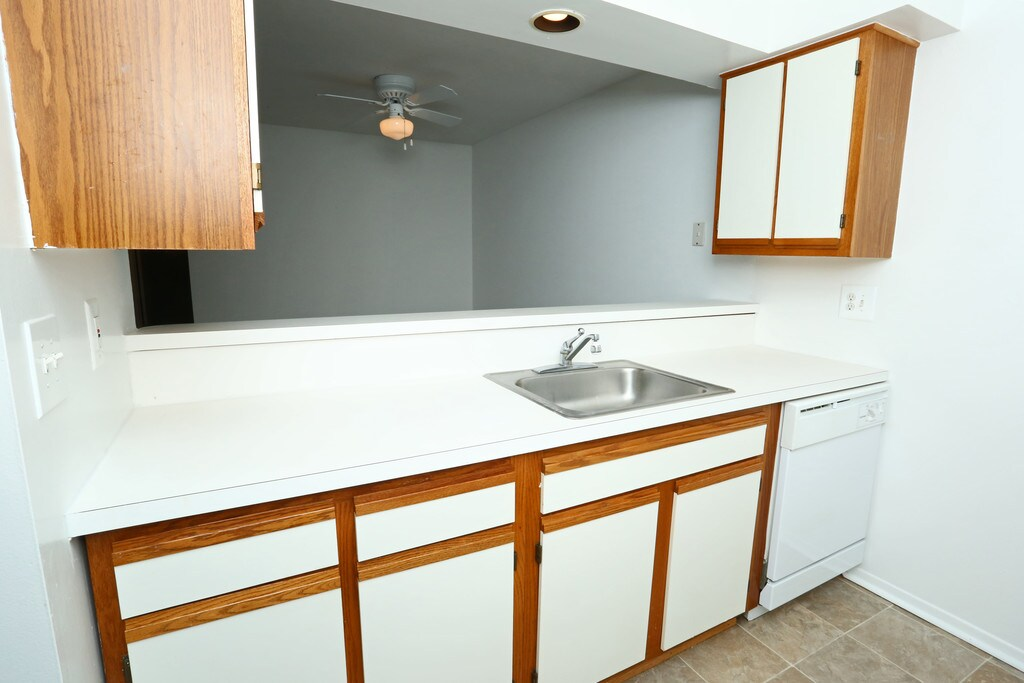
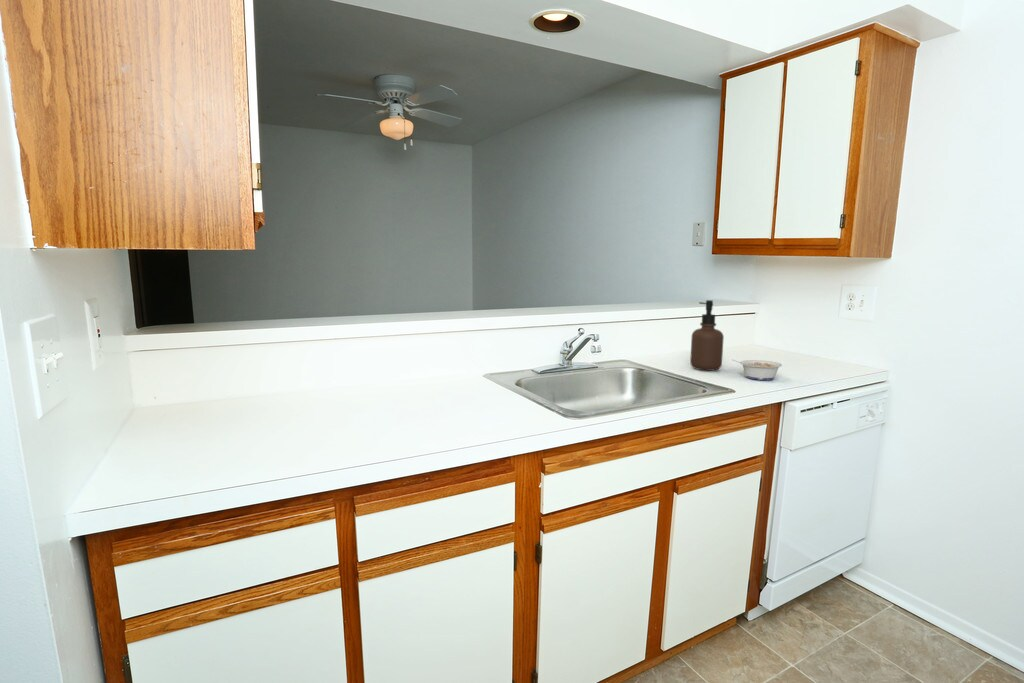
+ soap dispenser (707, 334)
+ legume (759, 369)
